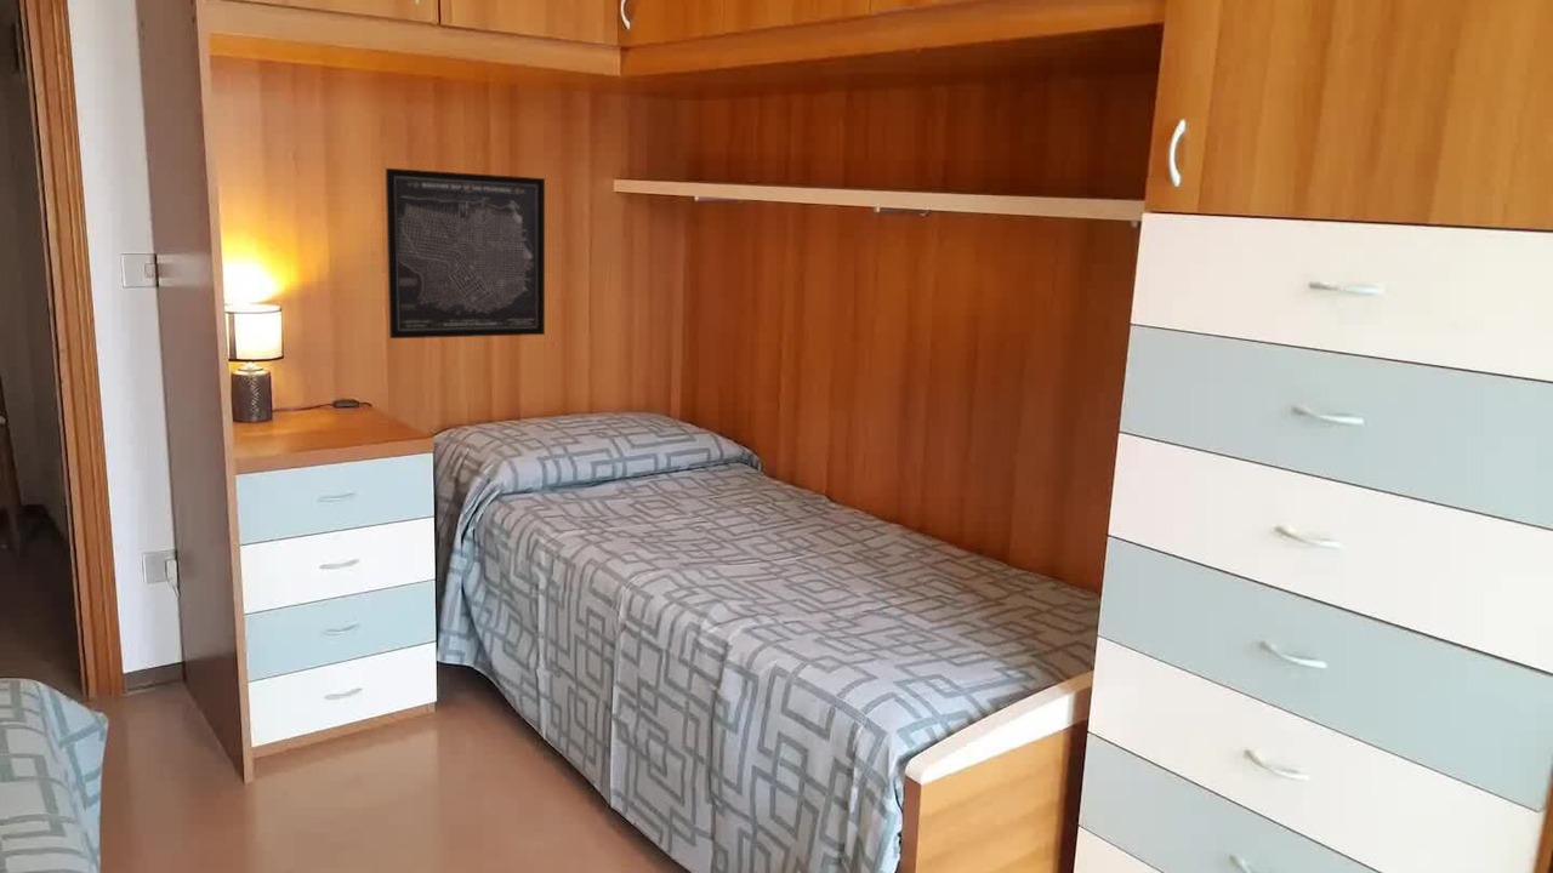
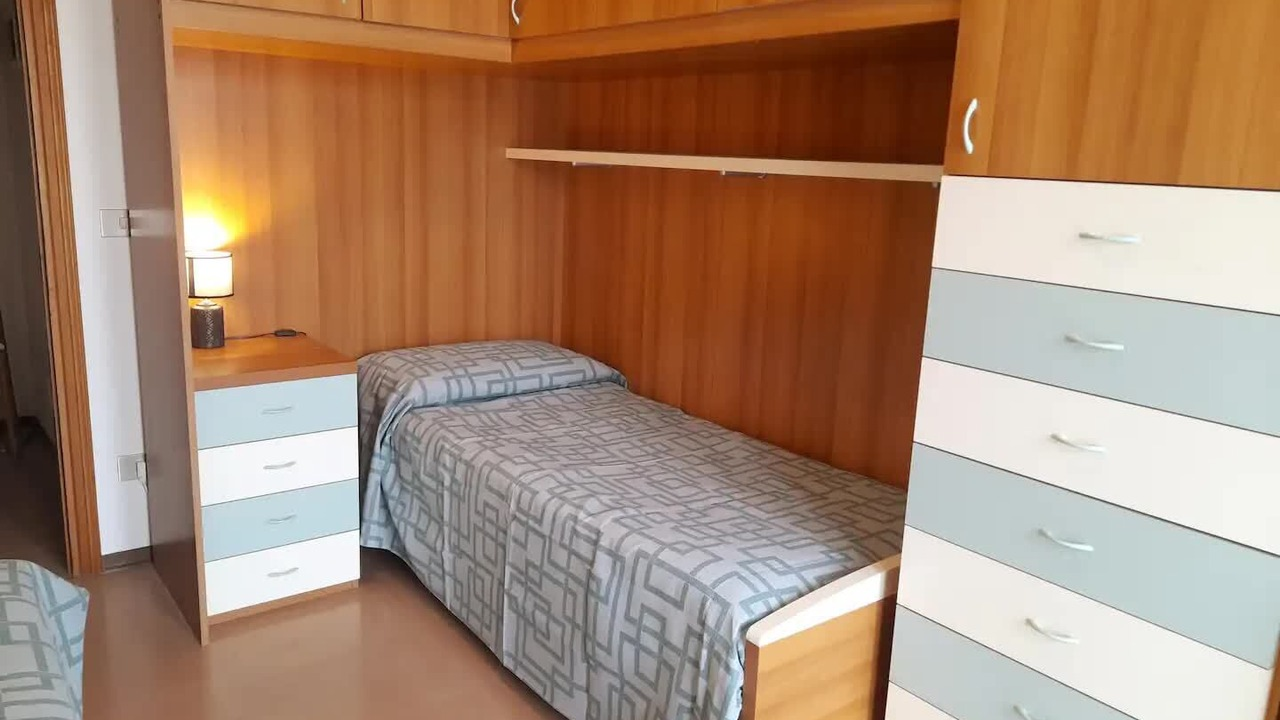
- wall art (468, 256)
